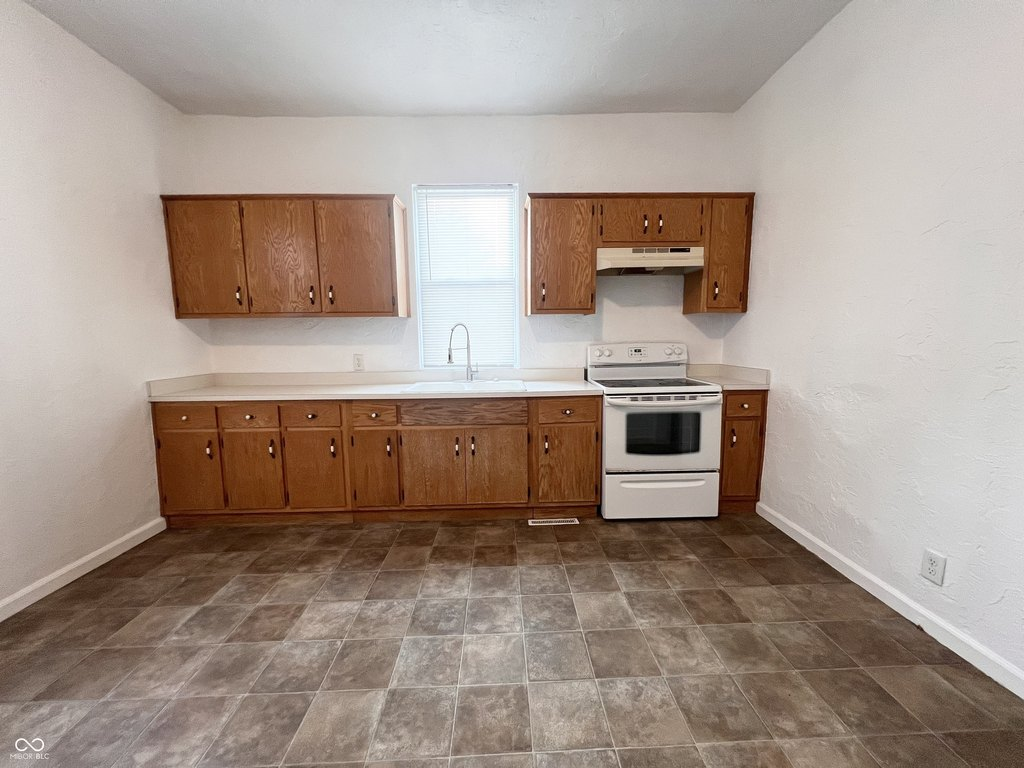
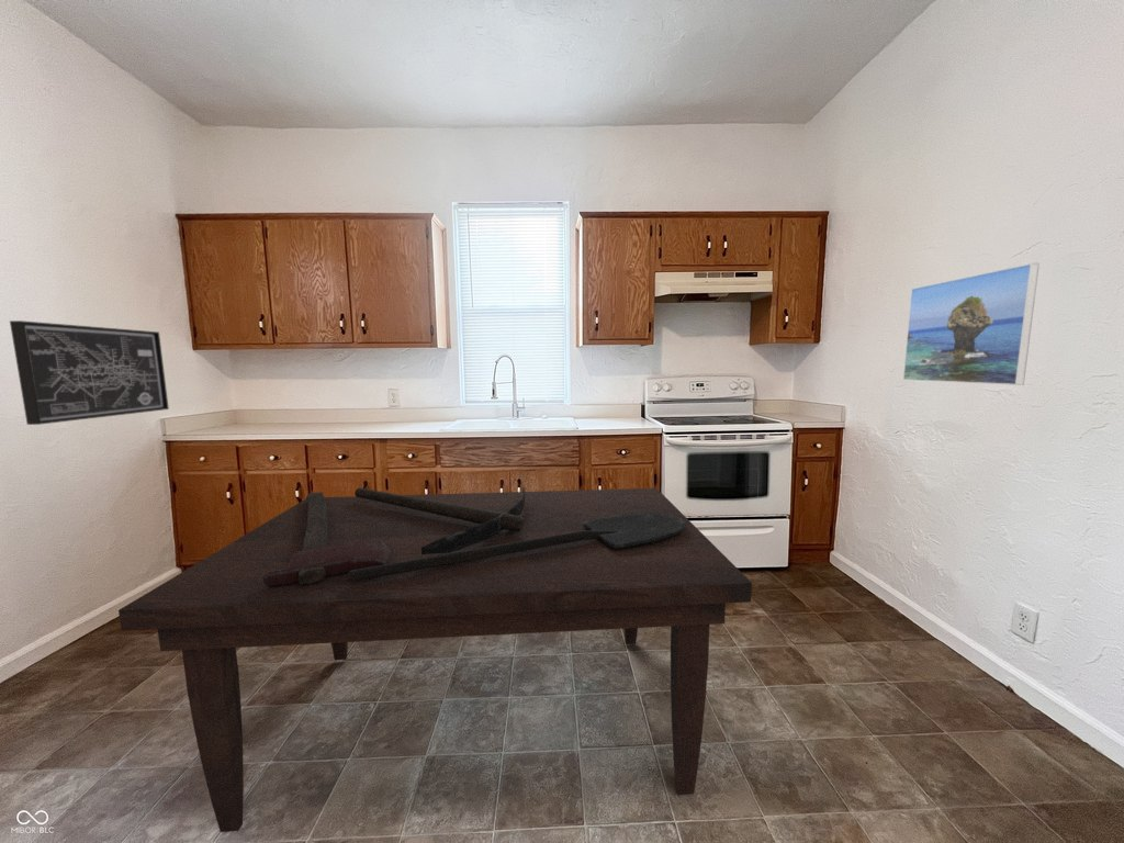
+ wall art (101, 372)
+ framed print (960, 330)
+ dining table (476, 615)
